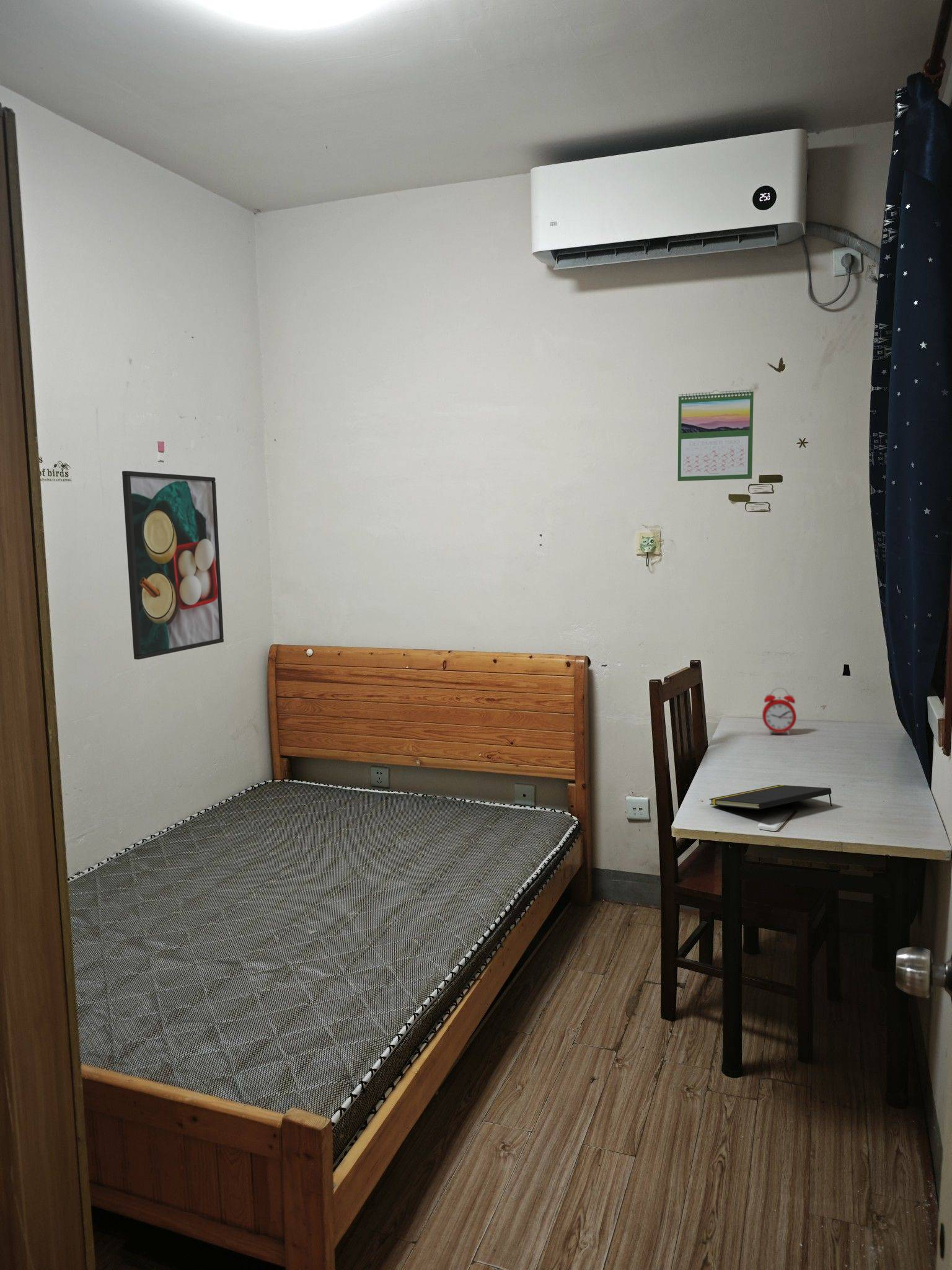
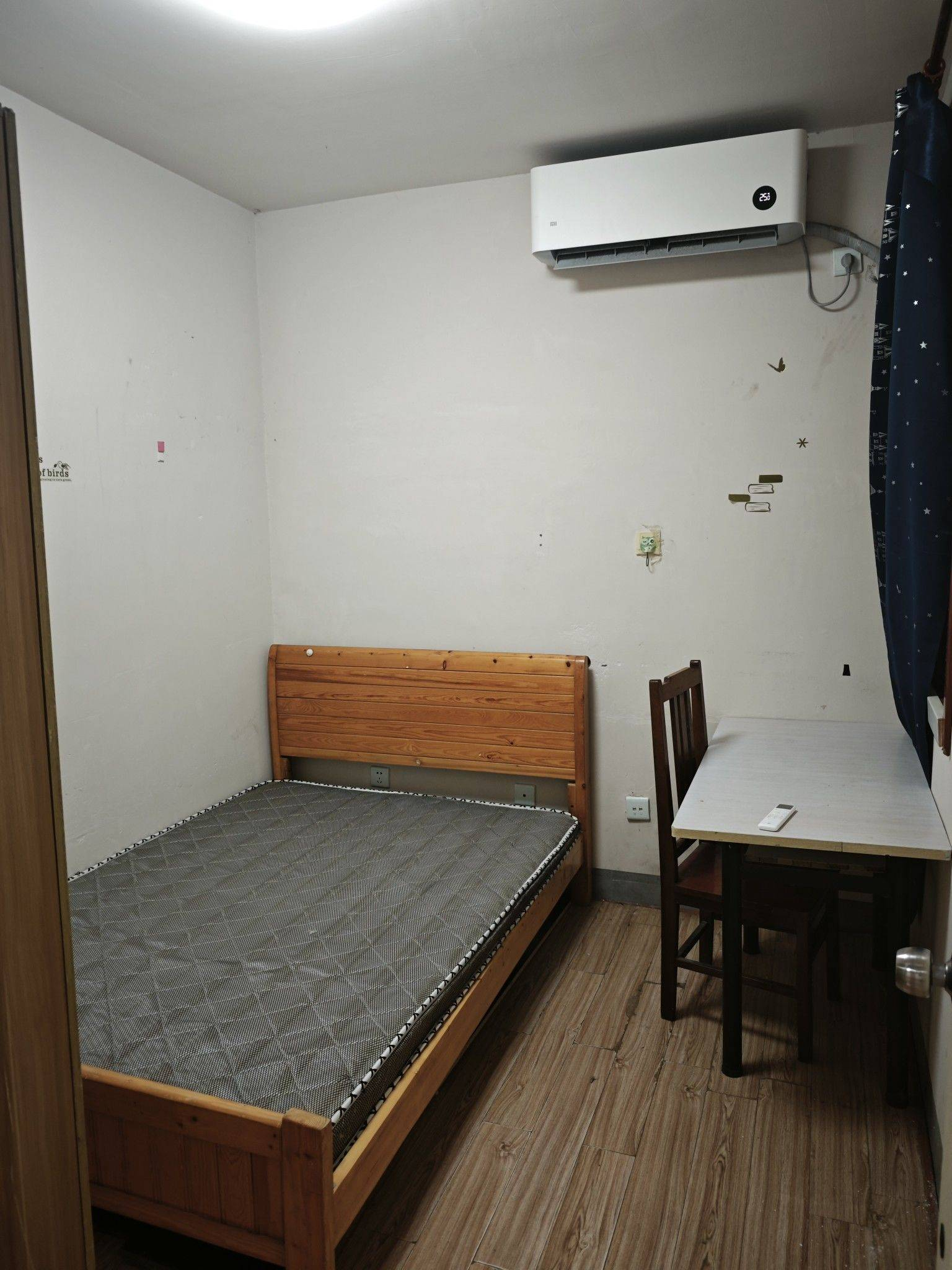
- notepad (769, 796)
- alarm clock (779, 710)
- calendar (715, 435)
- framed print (177, 563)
